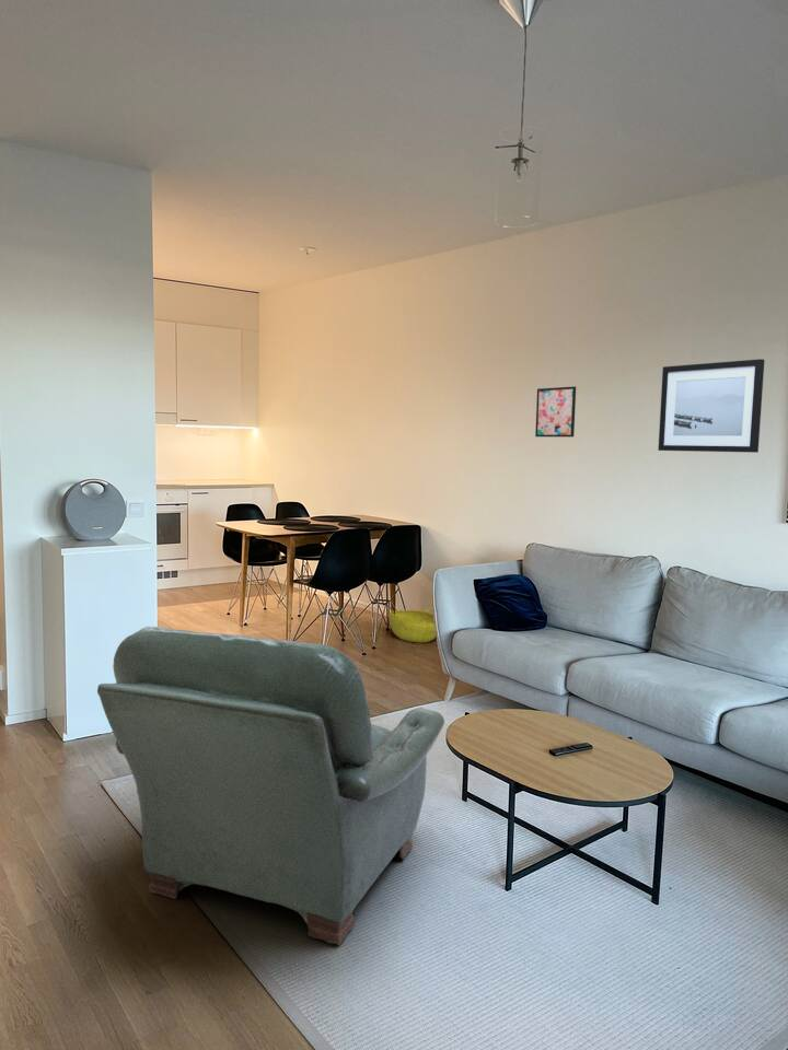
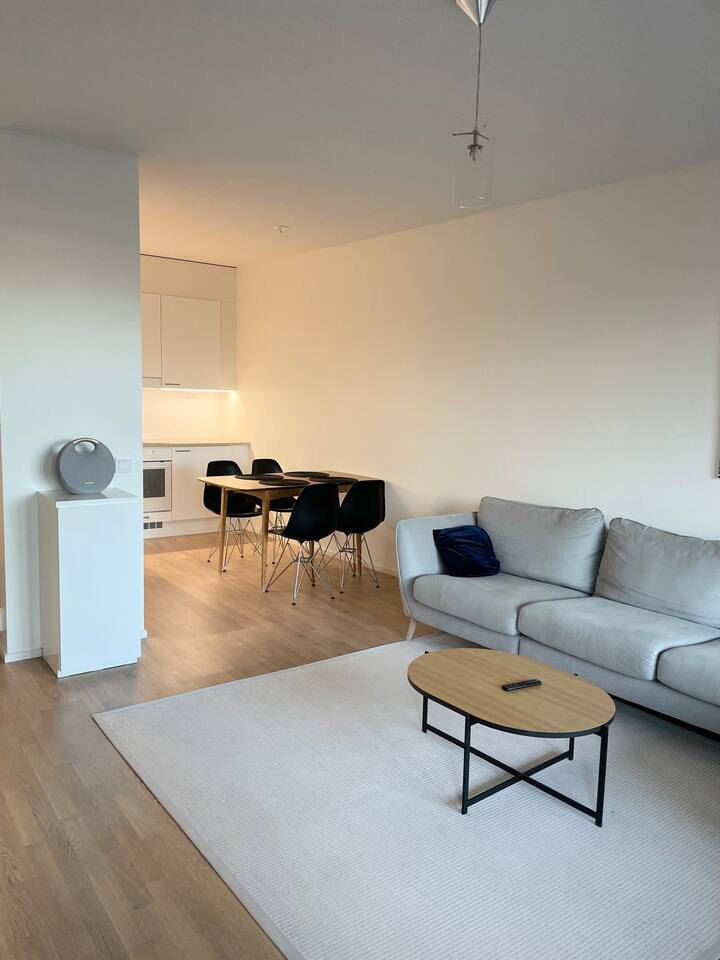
- wall art (555, 412)
- wall art (708, 407)
- basket (414, 625)
- armchair (282, 747)
